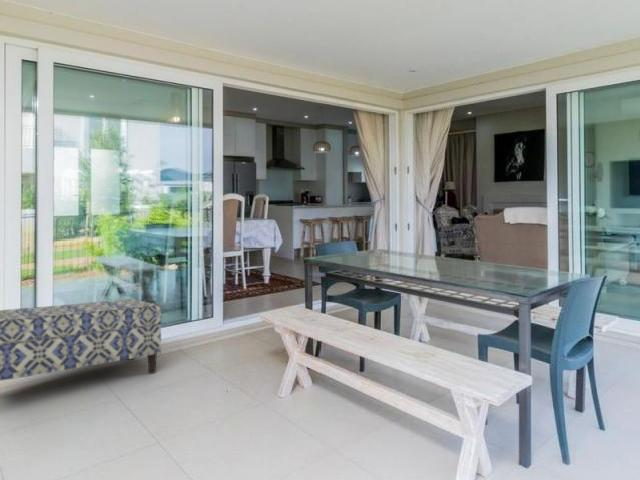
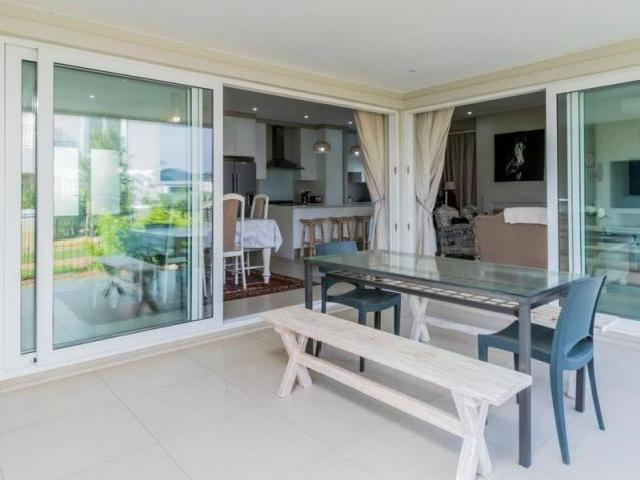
- bench (69, 345)
